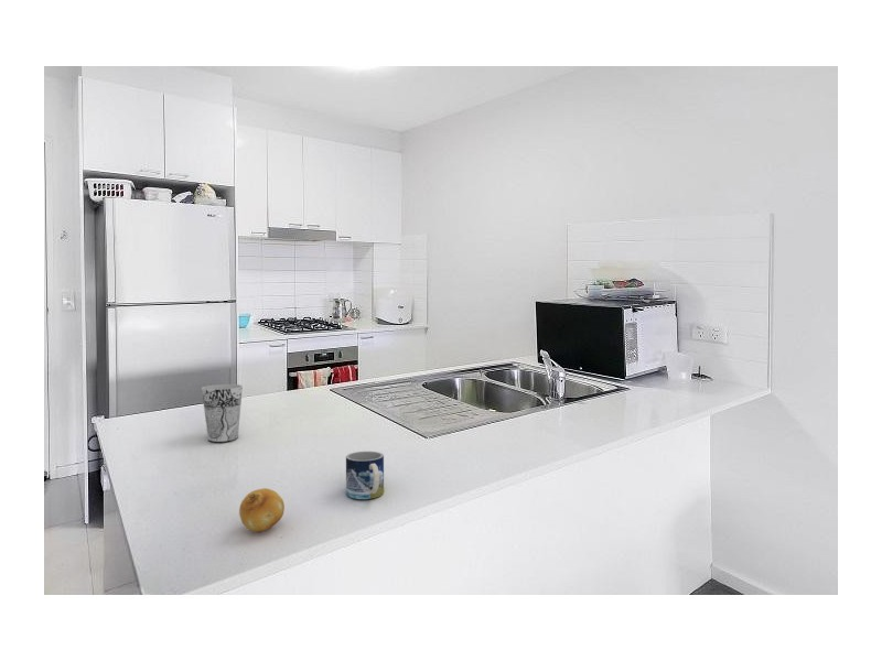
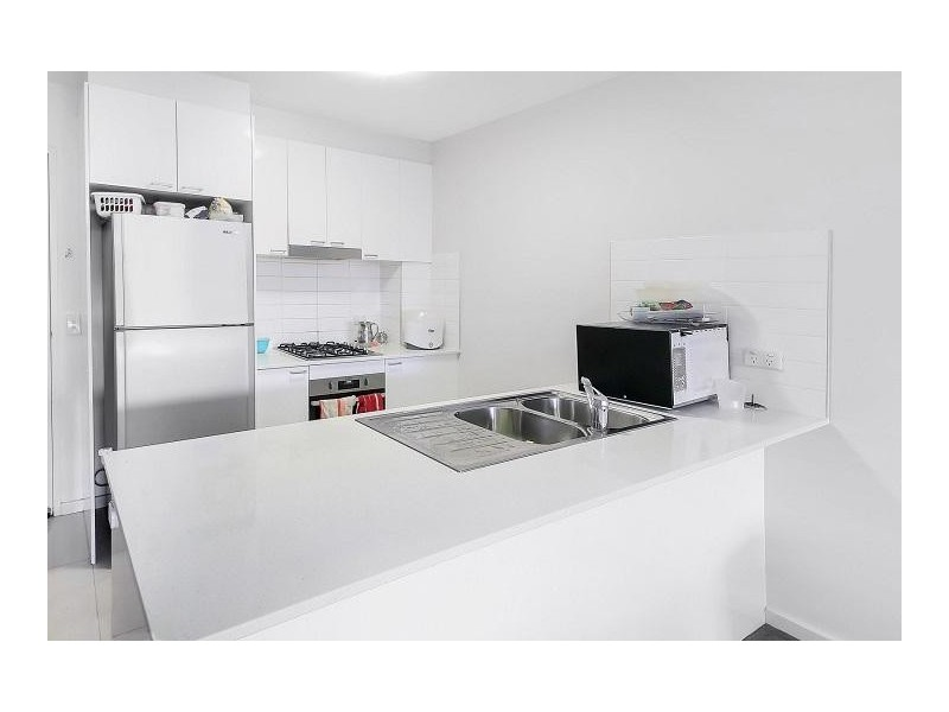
- mug (367, 476)
- fruit (261, 509)
- cup (223, 412)
